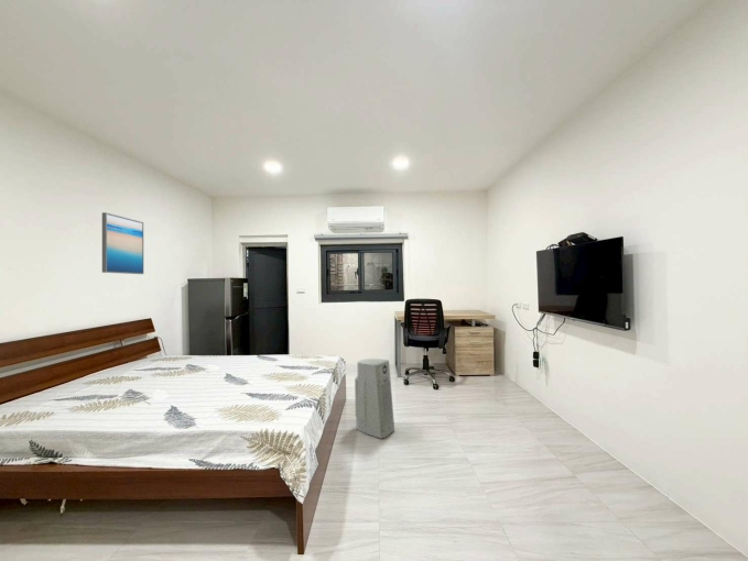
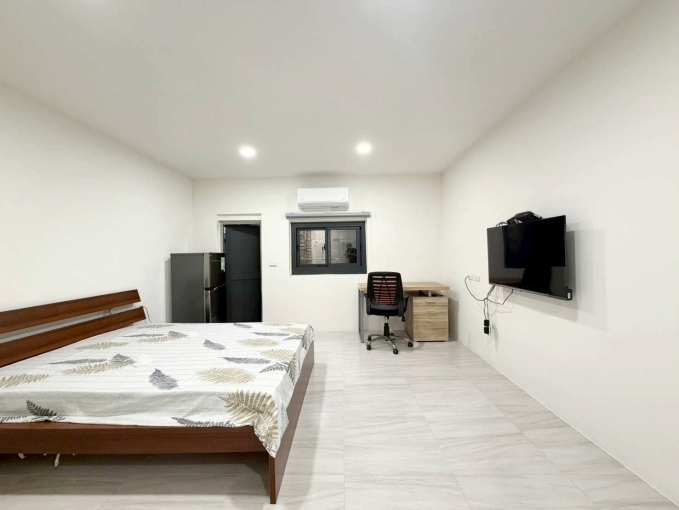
- wall art (123, 245)
- air purifier (373, 395)
